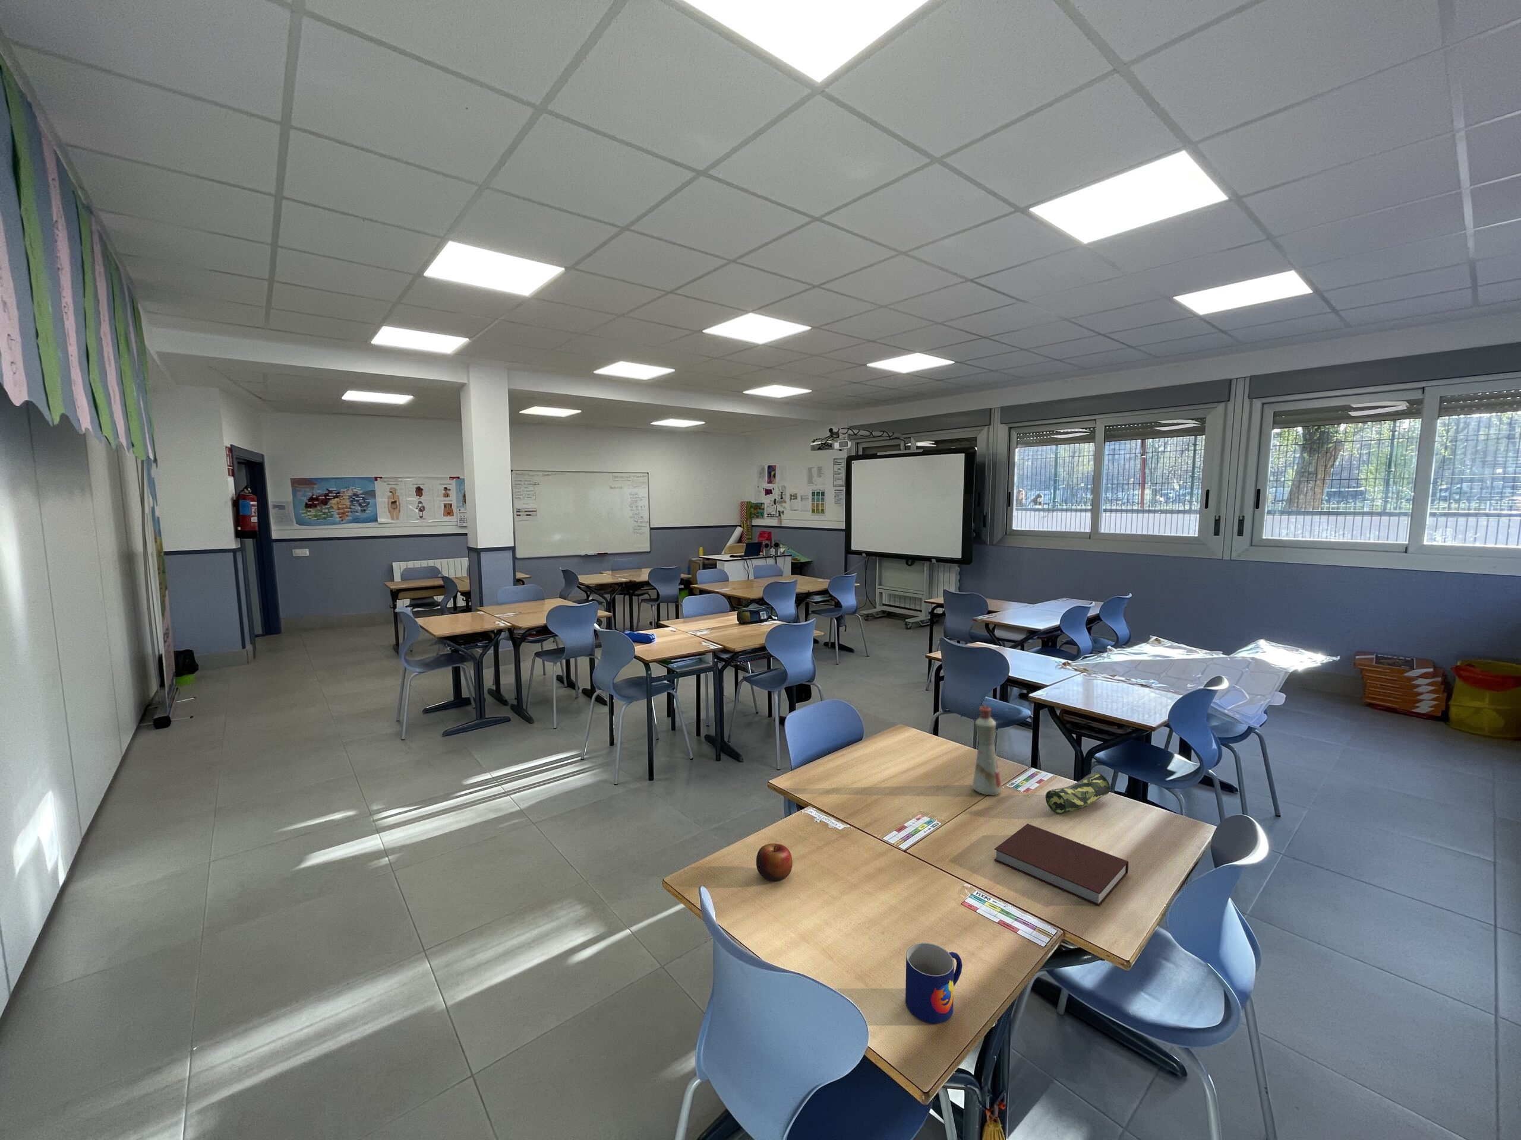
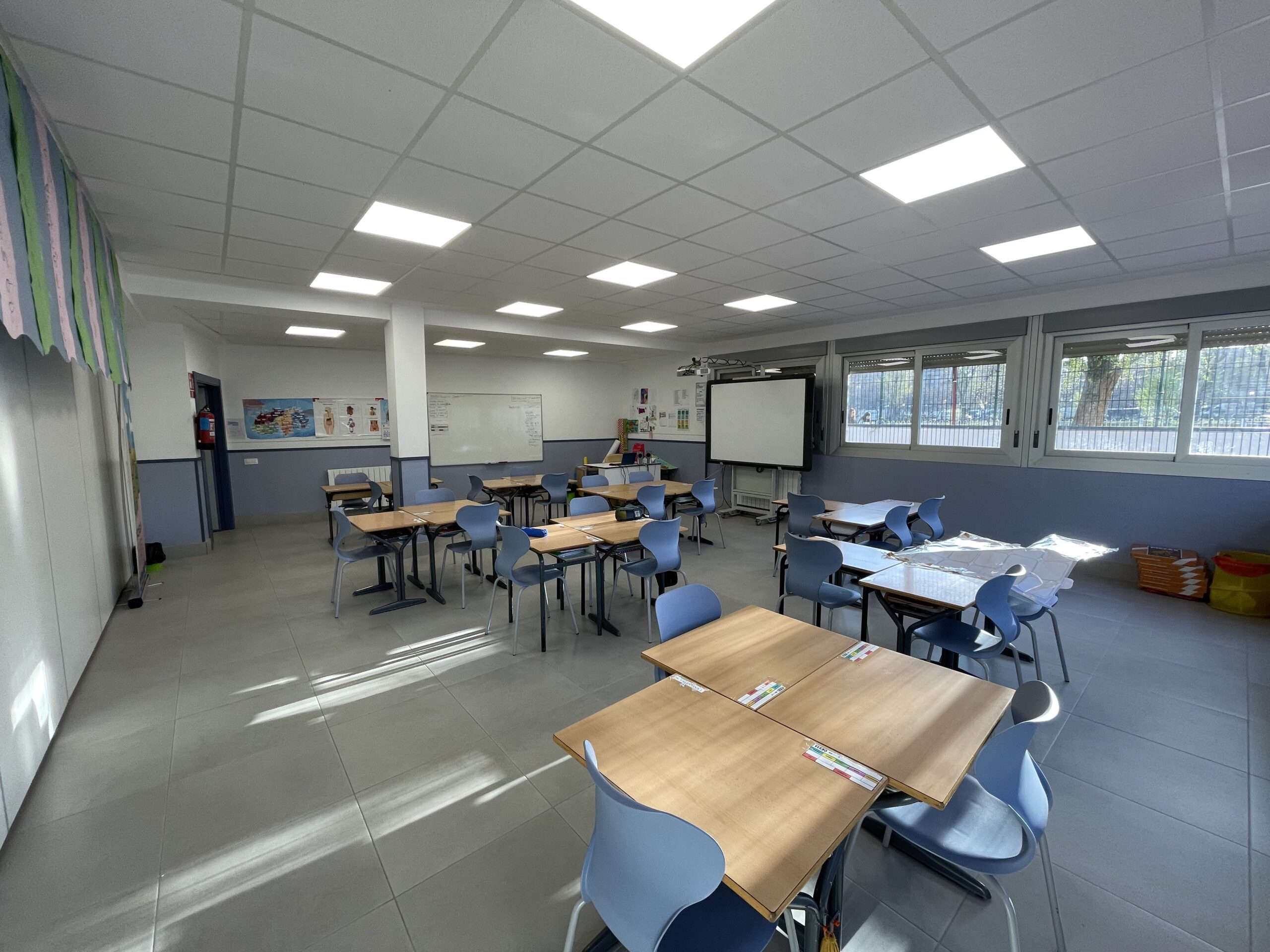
- mug (937, 978)
- pencil case (1077, 793)
- notebook (1060, 860)
- apple (774, 860)
- bottle (988, 748)
